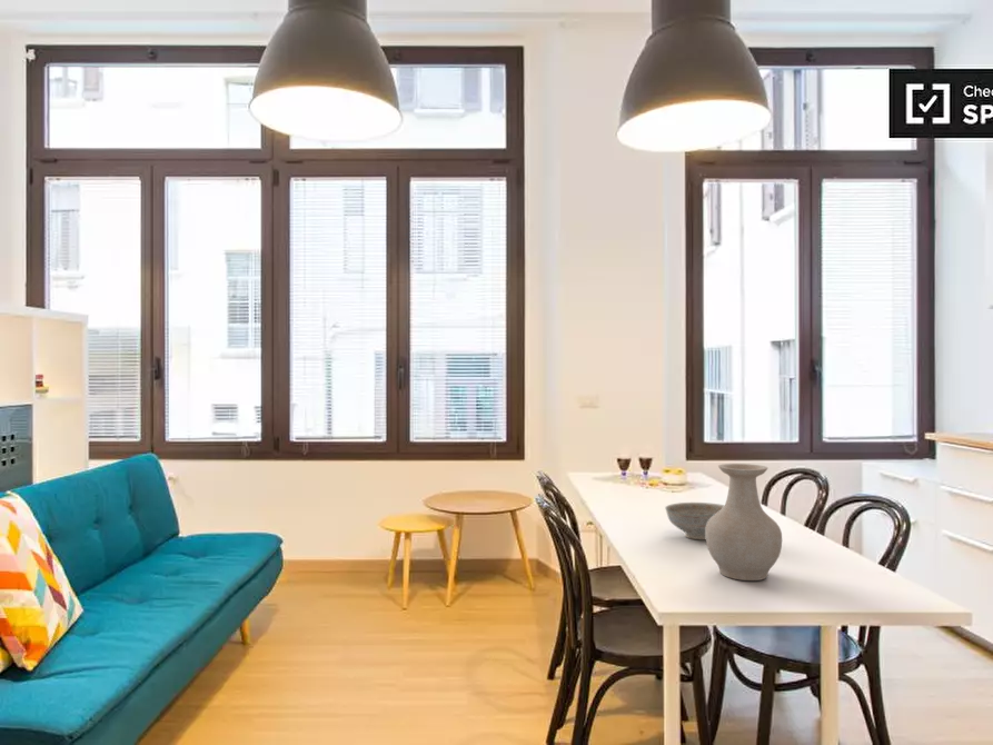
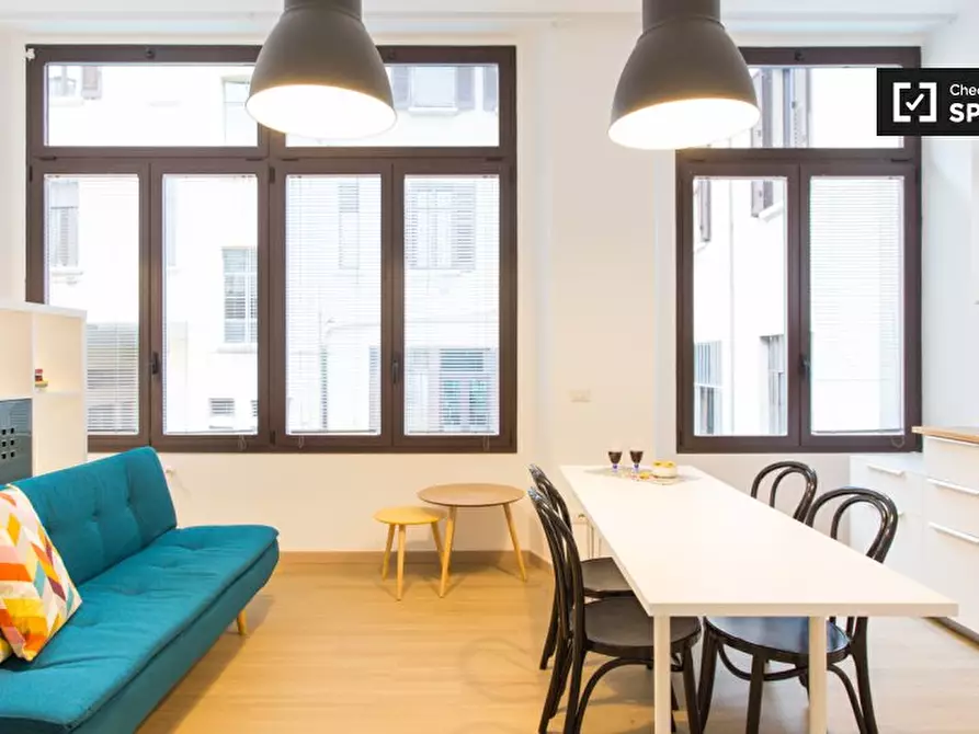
- vase (743, 519)
- decorative bowl (698, 522)
